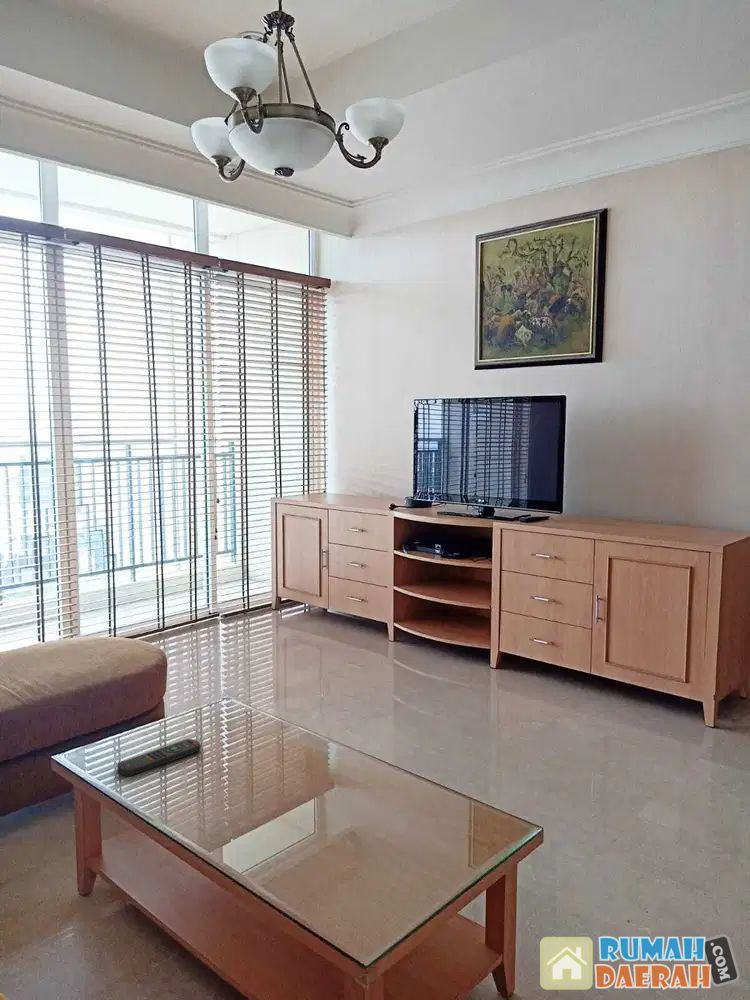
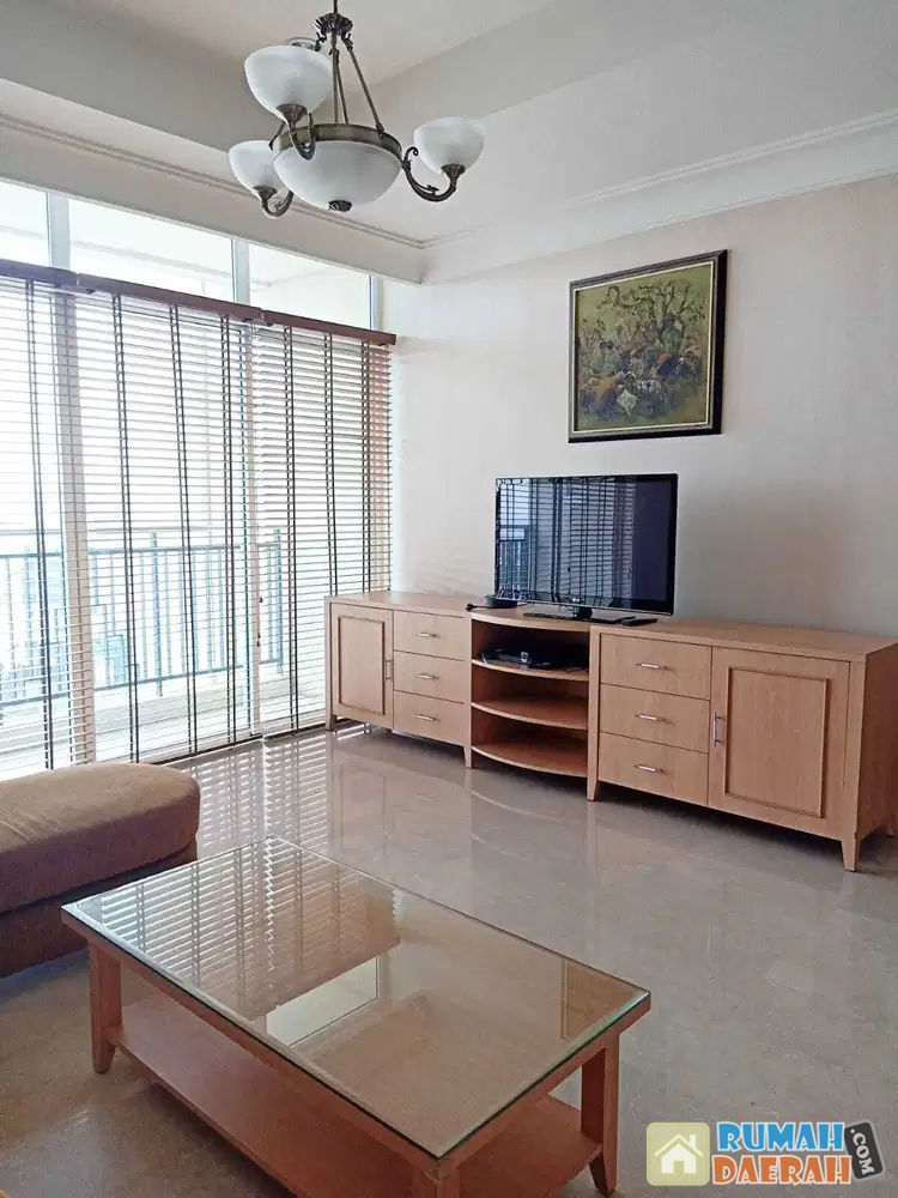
- remote control (160, 756)
